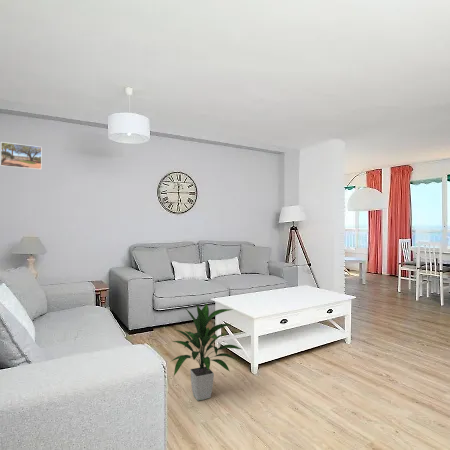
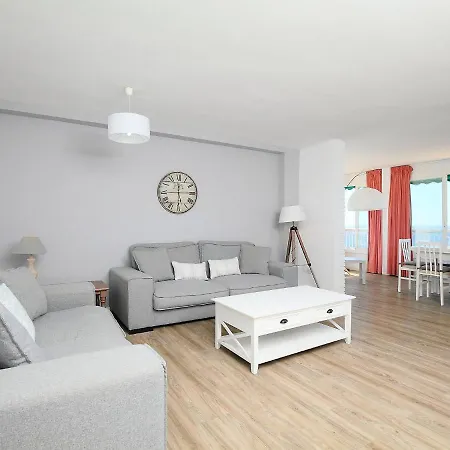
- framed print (21, 156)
- indoor plant (202, 348)
